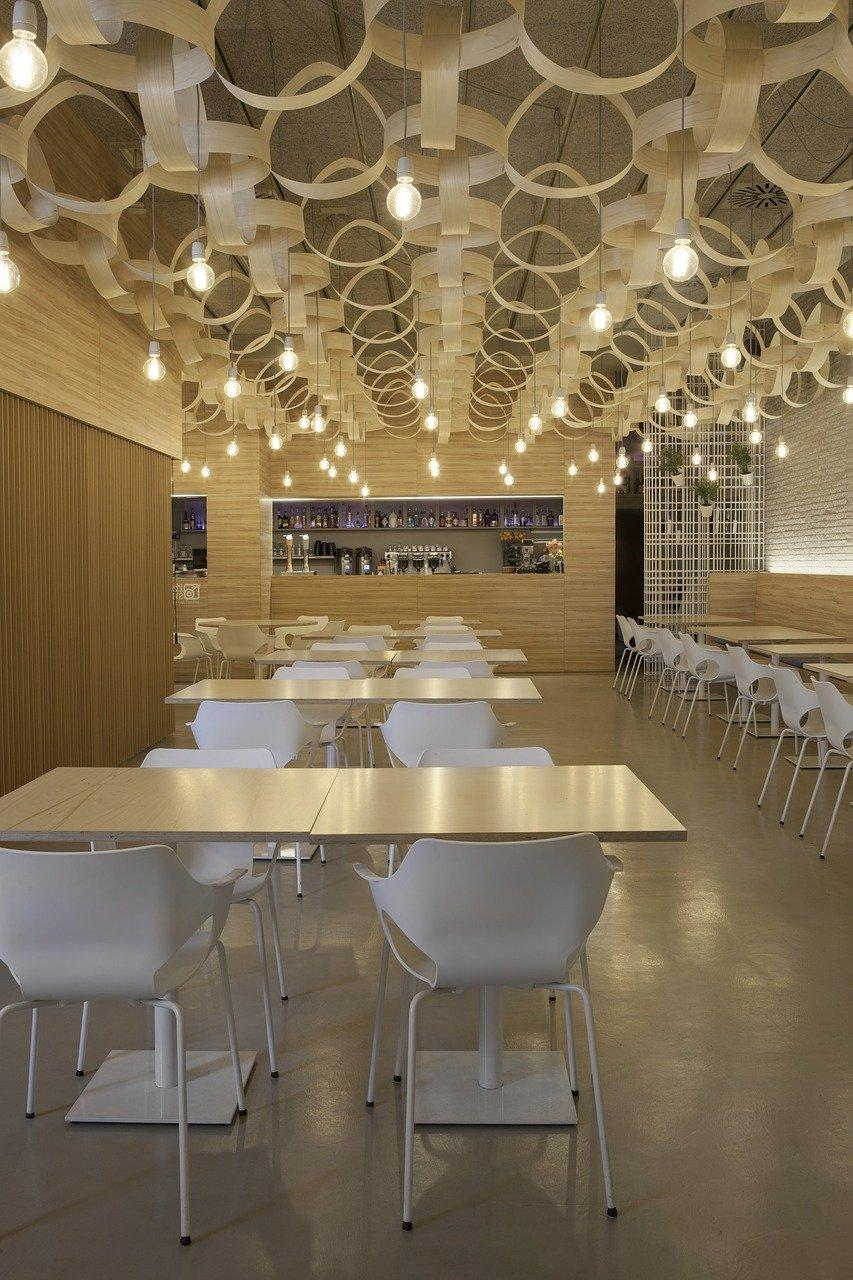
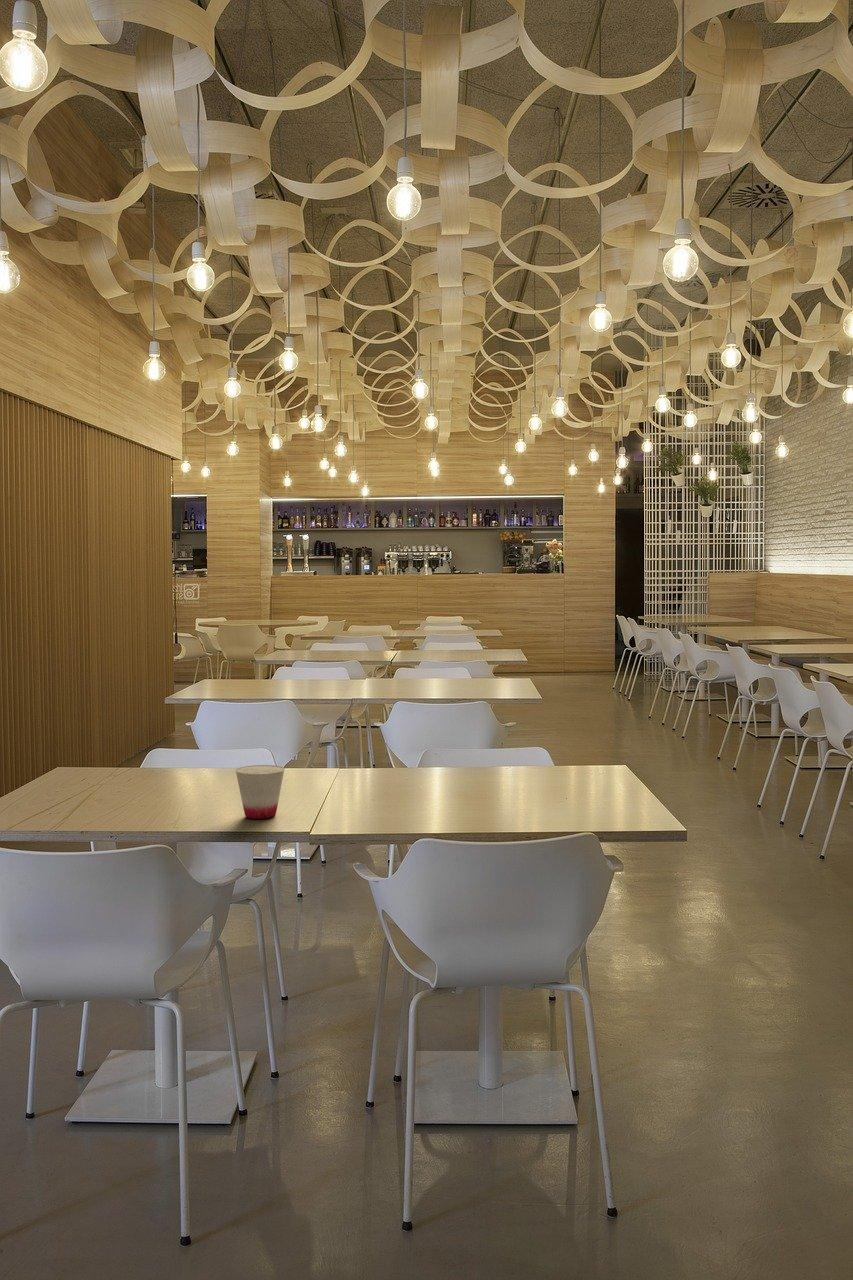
+ cup (260, 792)
